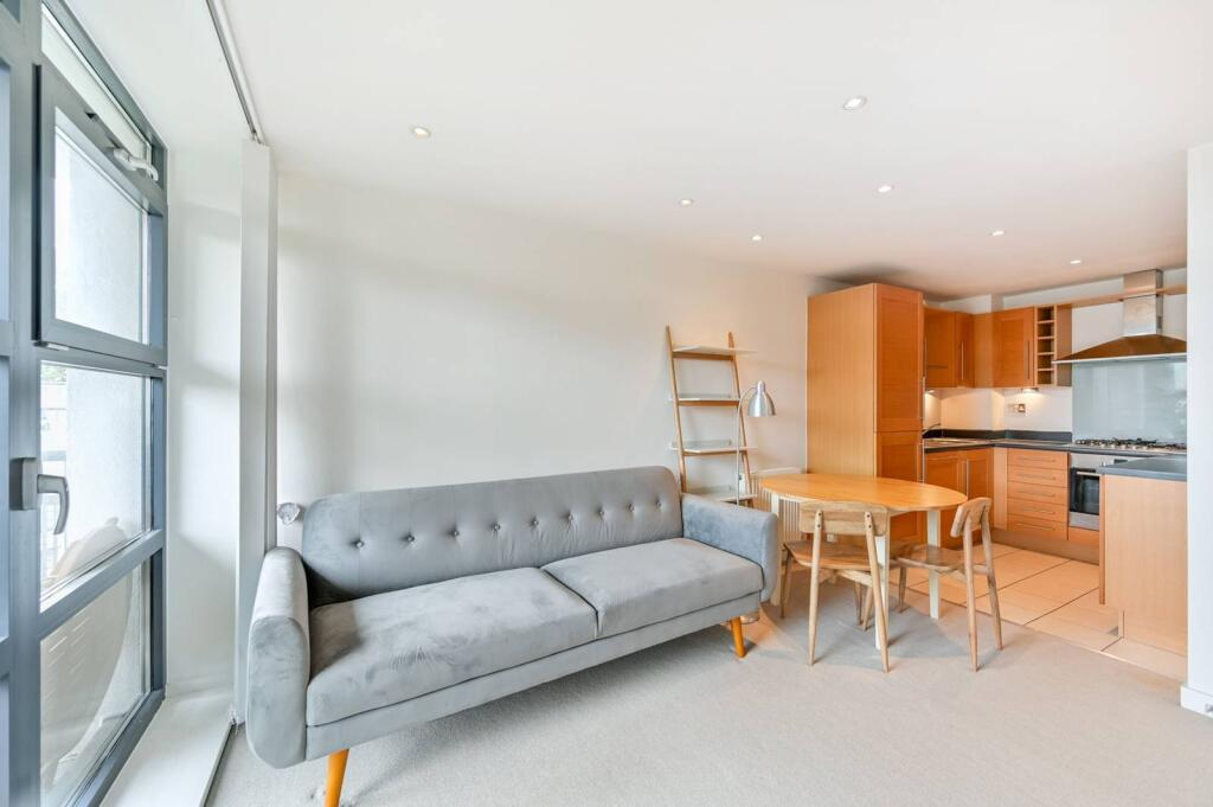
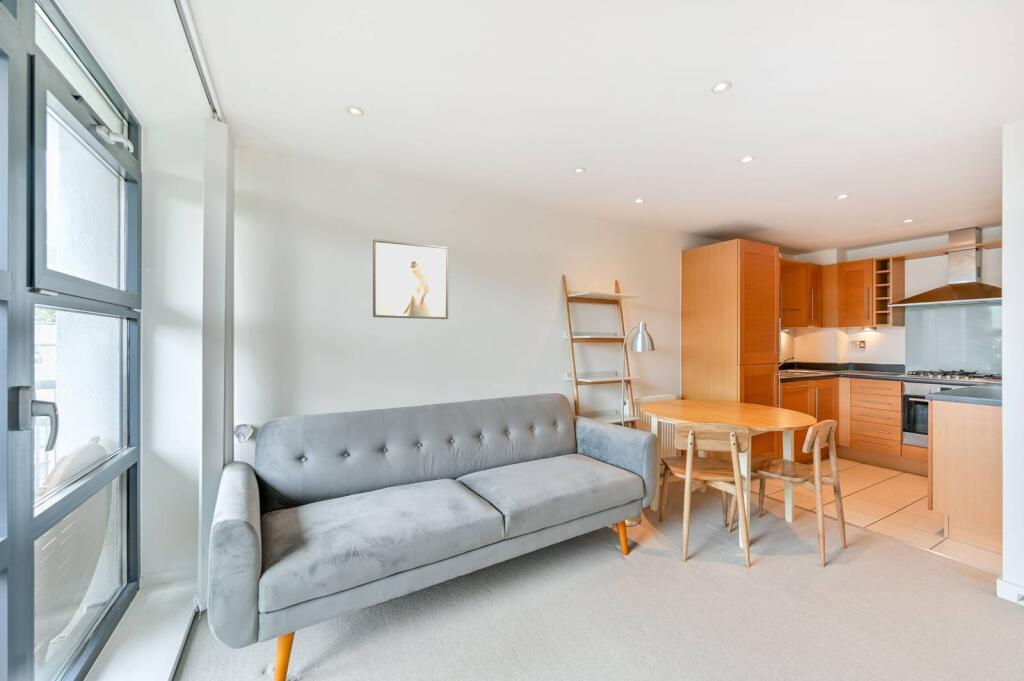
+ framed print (412, 280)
